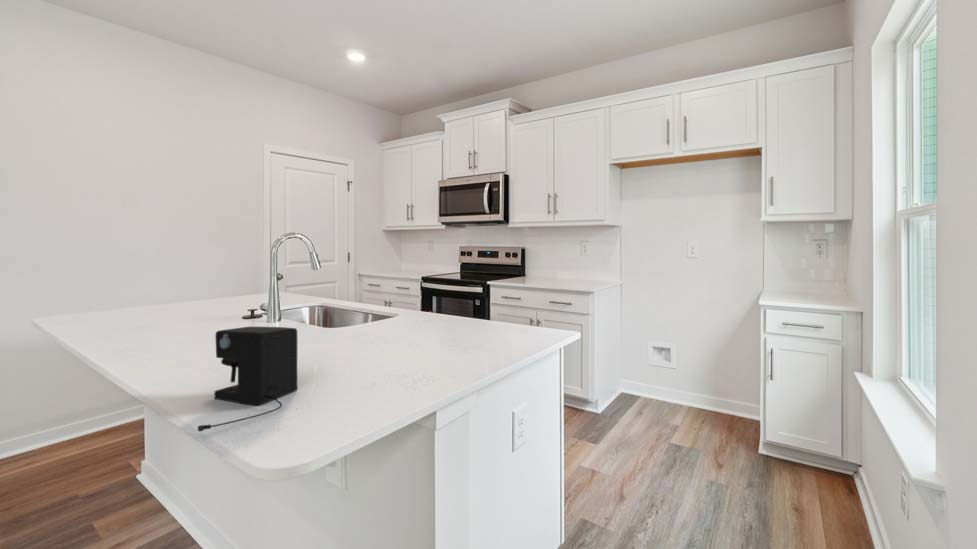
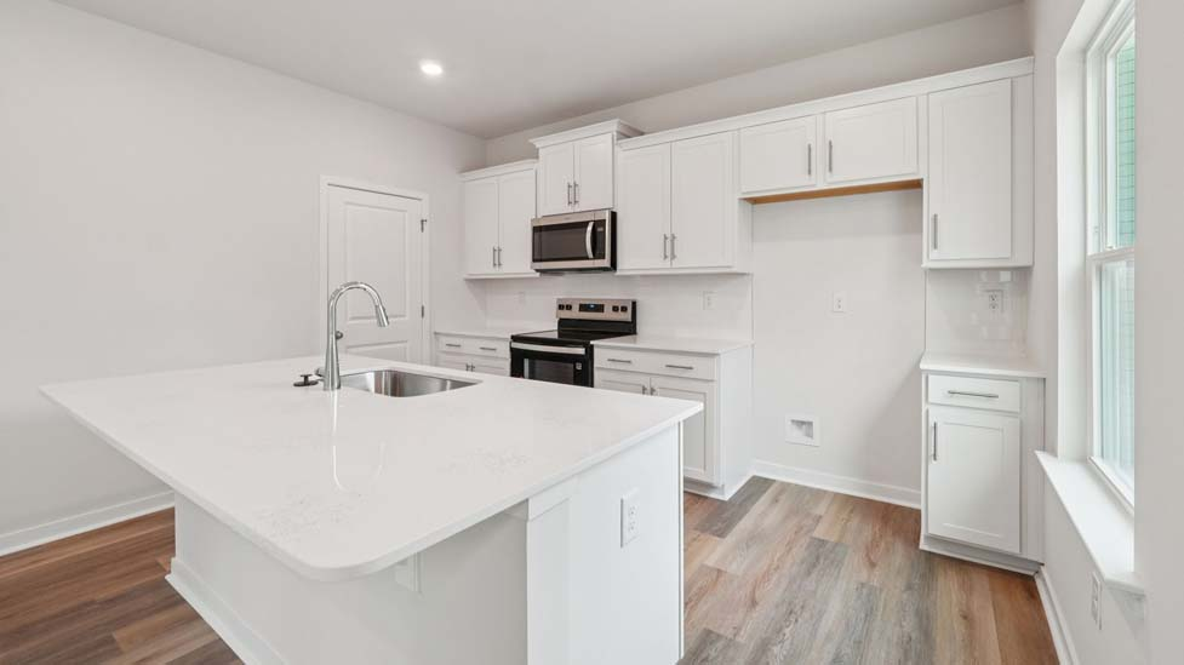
- coffee maker (231, 372)
